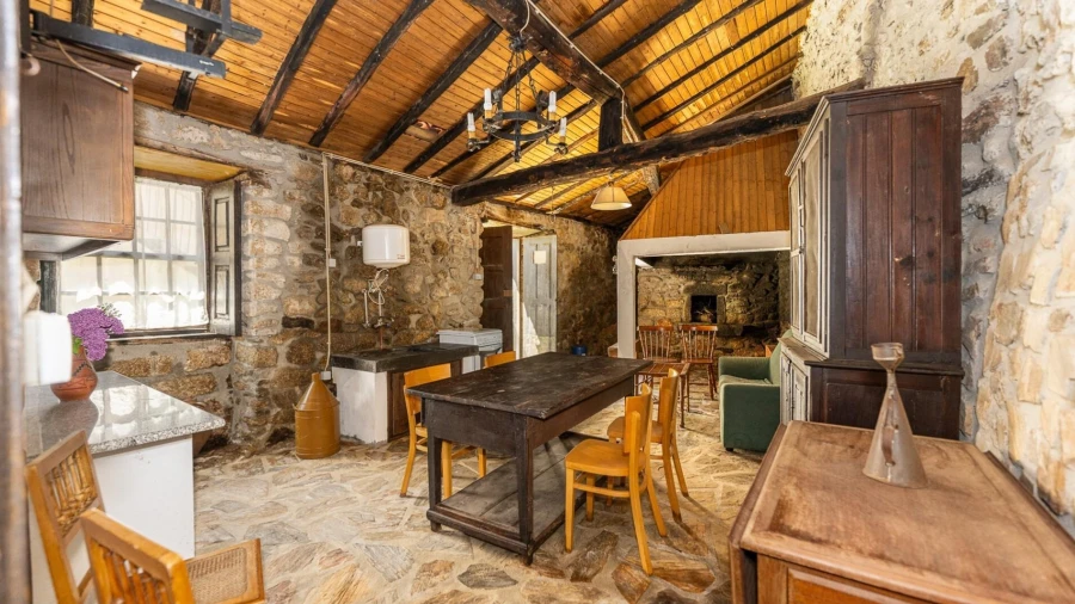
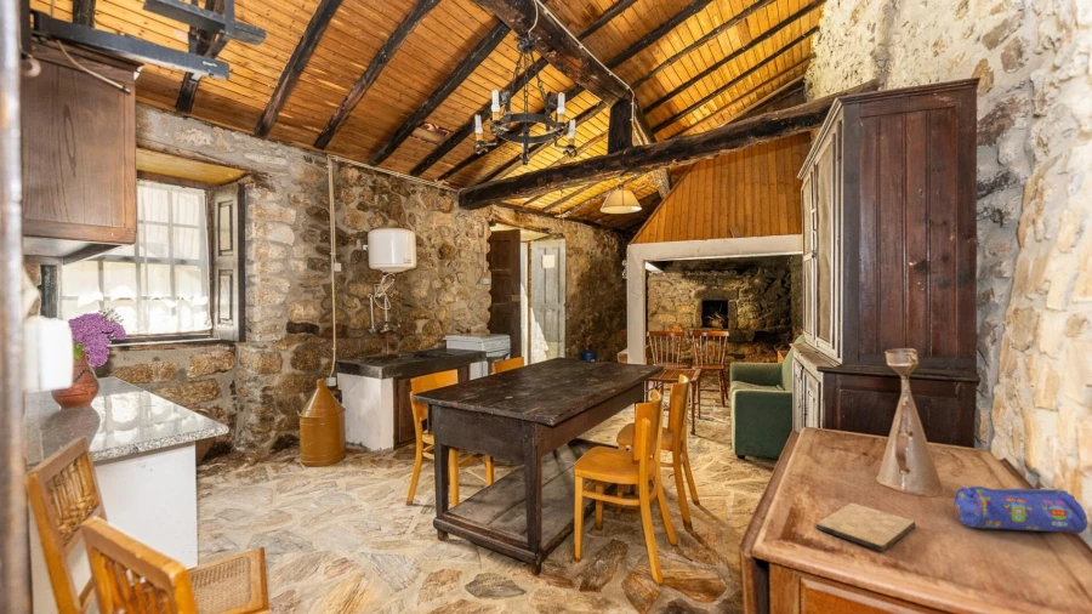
+ pencil case (1018, 507)
+ cutting board (865, 524)
